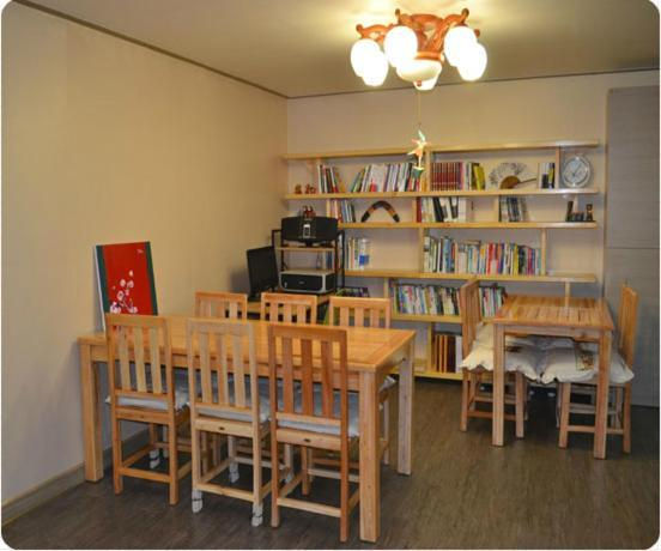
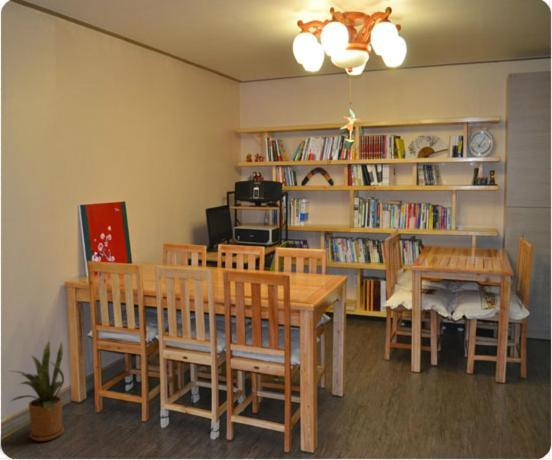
+ house plant (39, 392)
